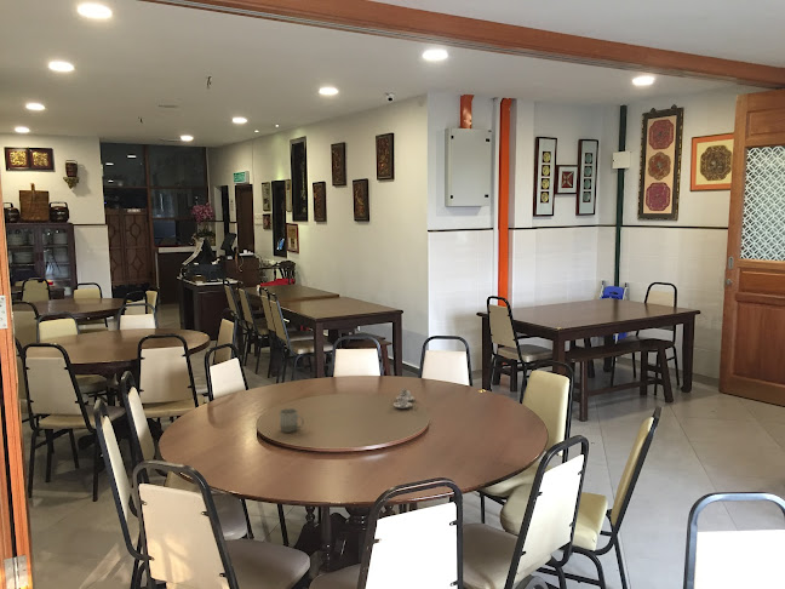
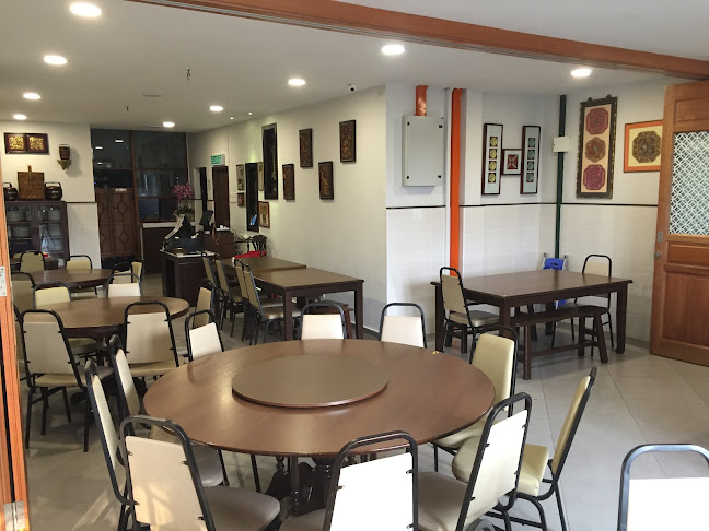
- cup (292, 421)
- chinaware (403, 398)
